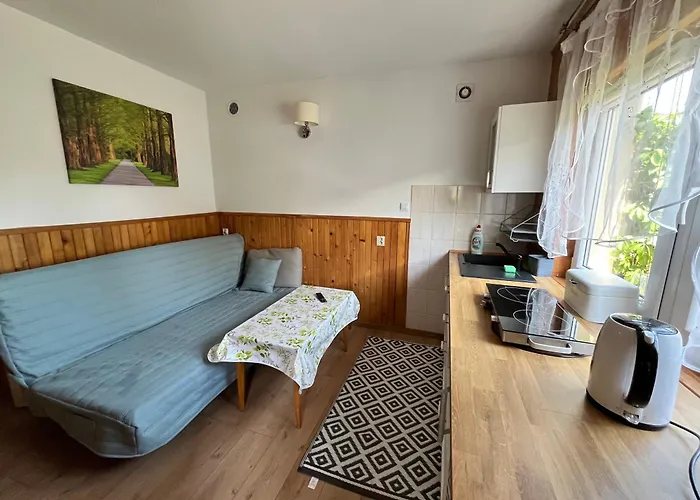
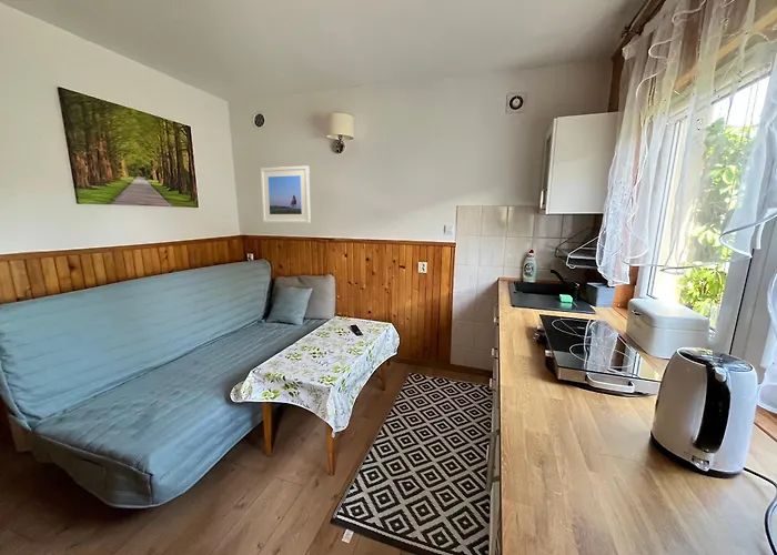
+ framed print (284, 195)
